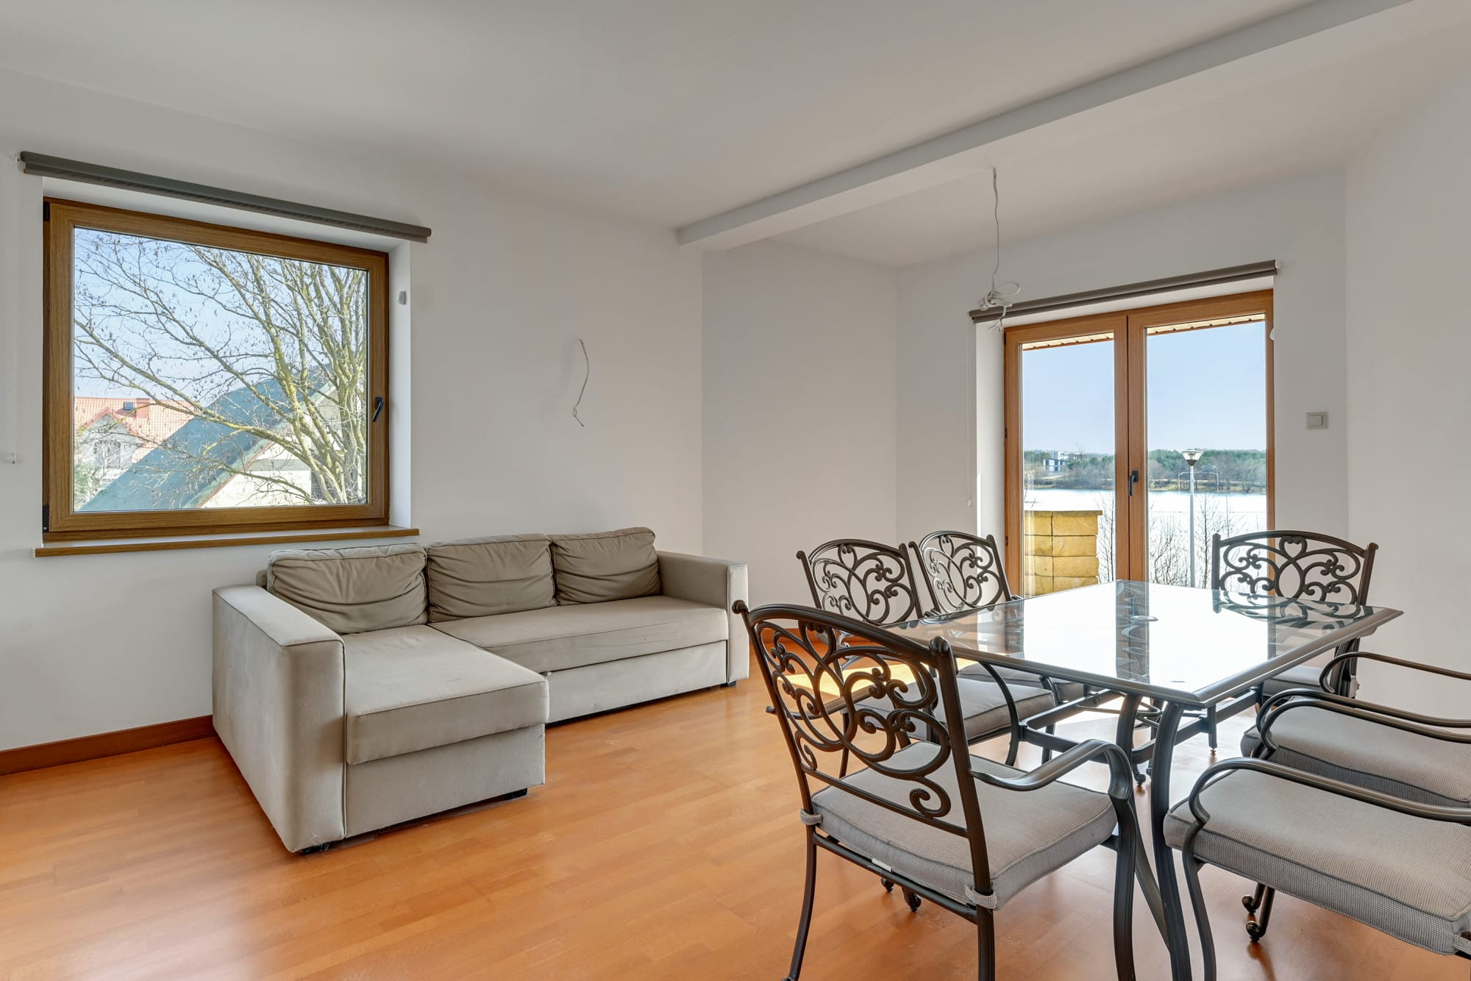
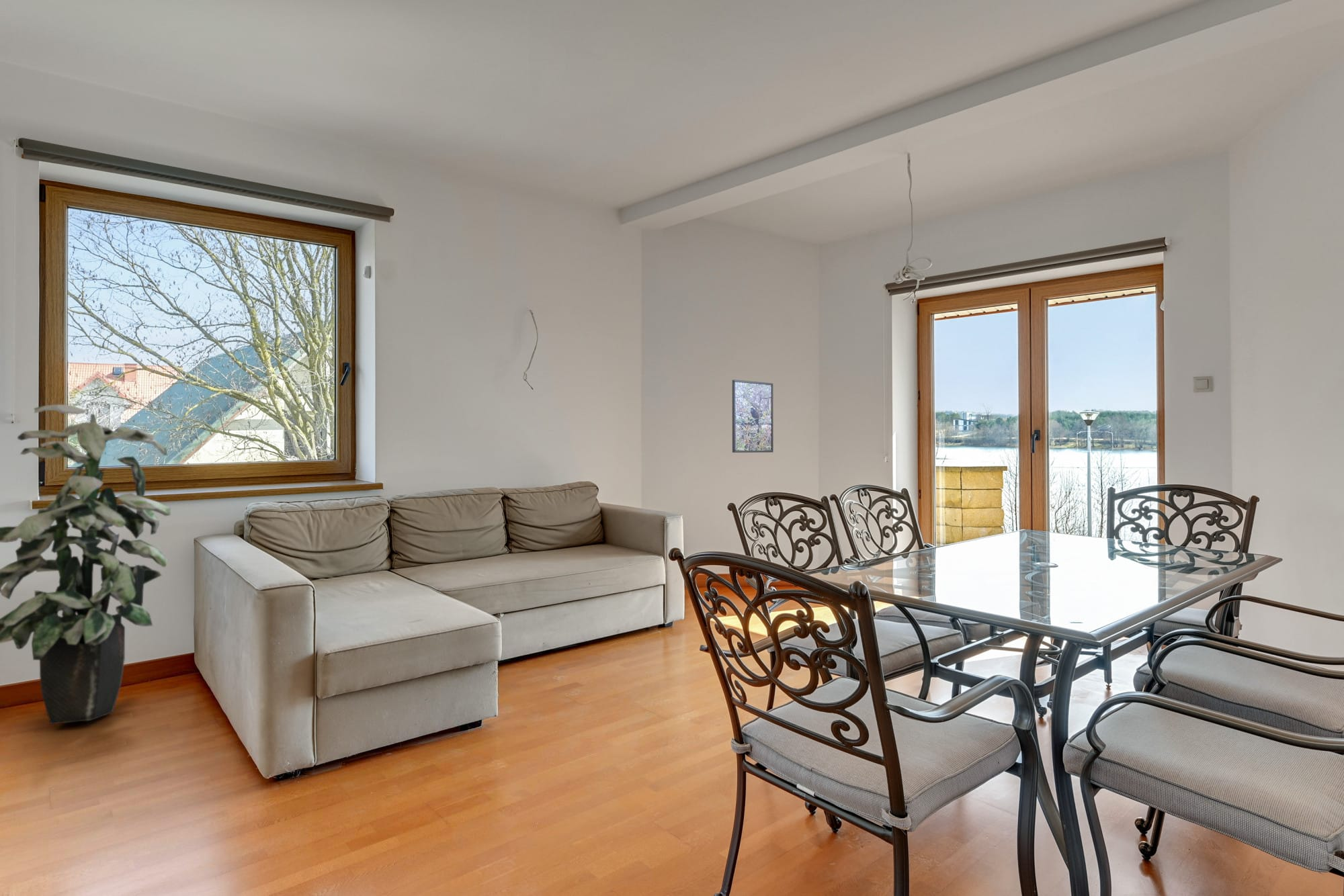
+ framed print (753, 416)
+ indoor plant (78, 561)
